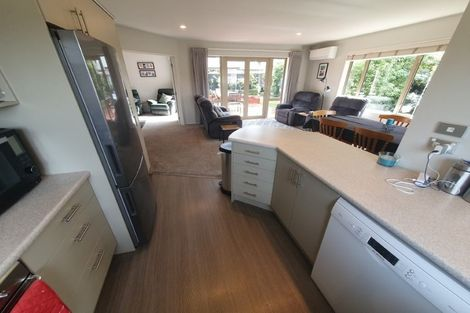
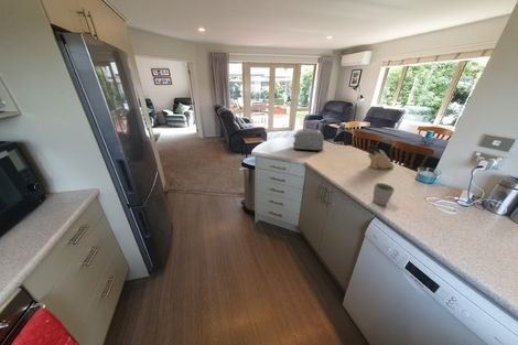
+ toaster (307, 140)
+ knife block (380, 154)
+ mug (382, 193)
